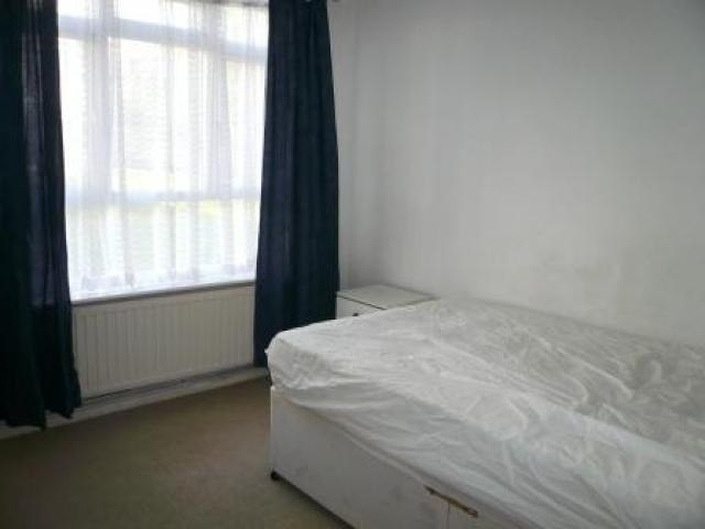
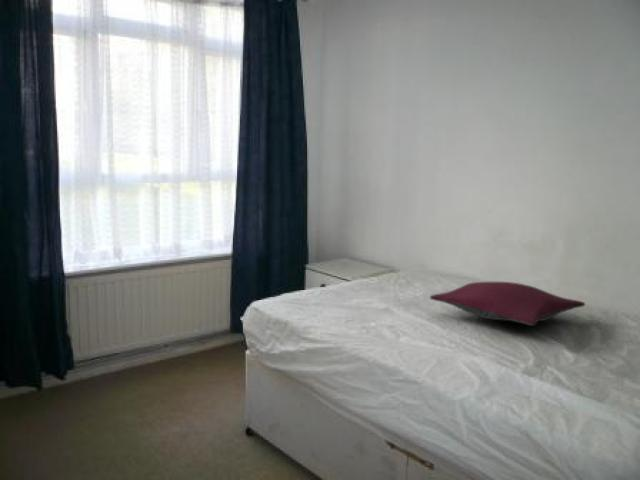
+ pillow (506, 300)
